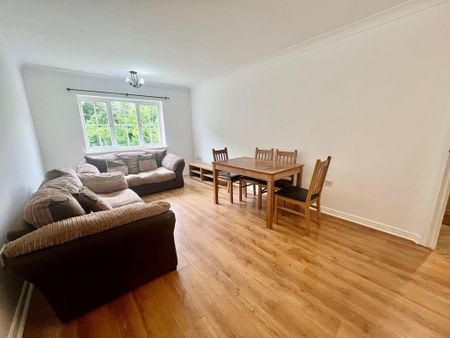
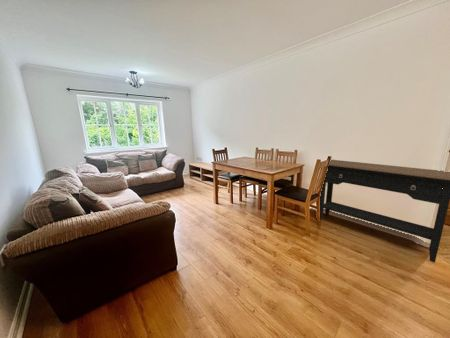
+ console table (368, 211)
